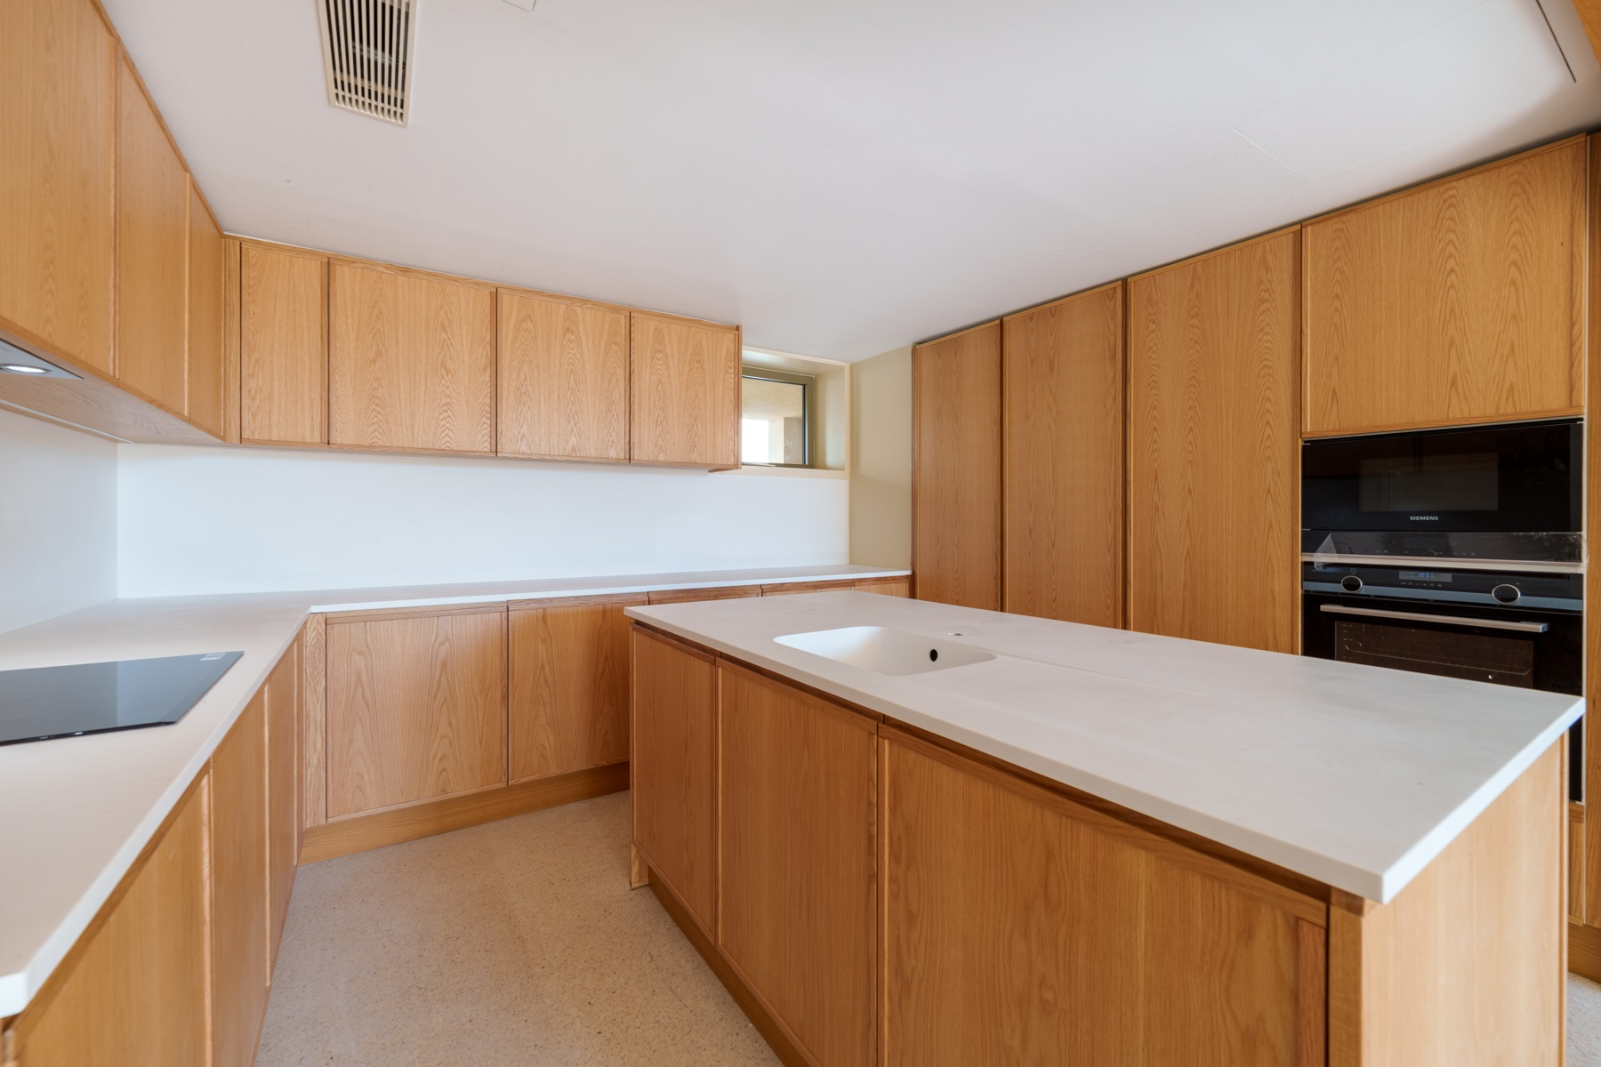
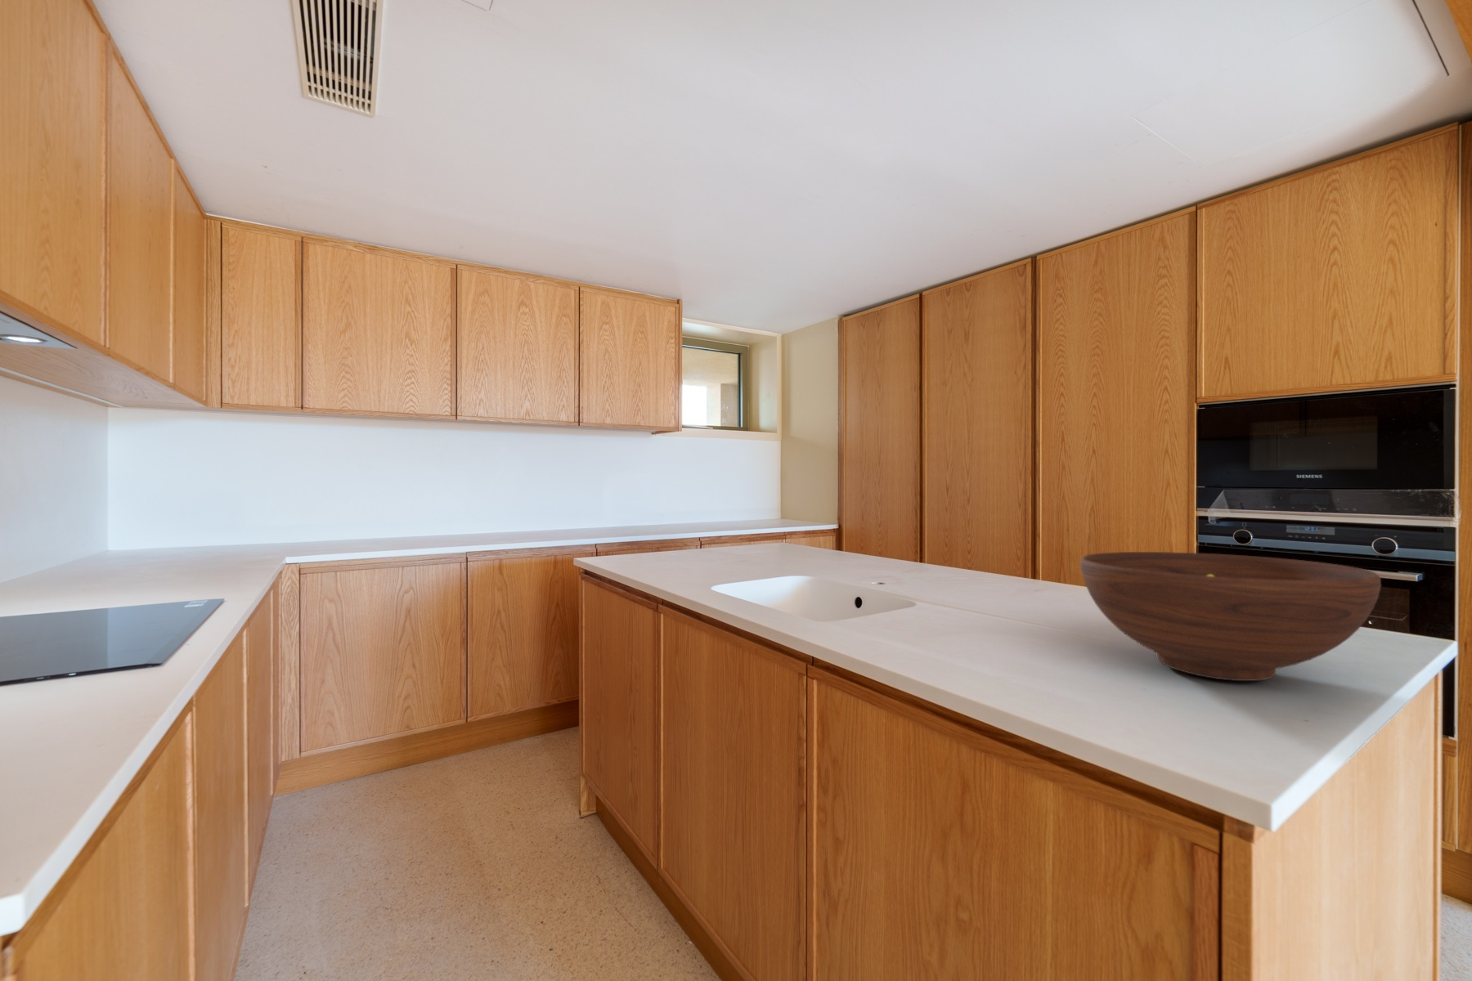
+ fruit bowl (1212, 616)
